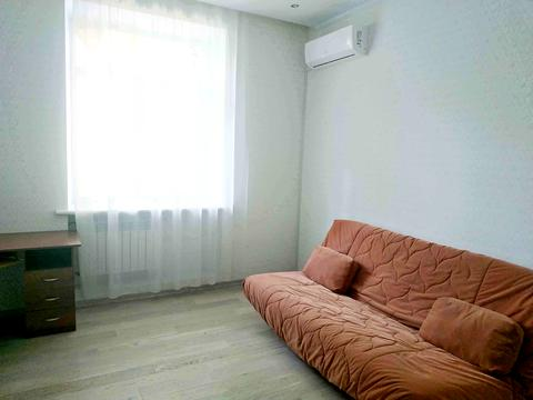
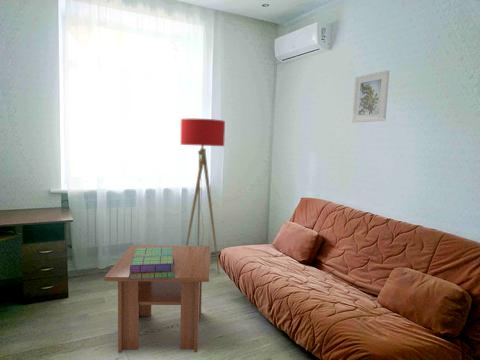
+ coffee table (164, 295)
+ floor lamp (201, 197)
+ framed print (369, 97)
+ stack of books (152, 261)
